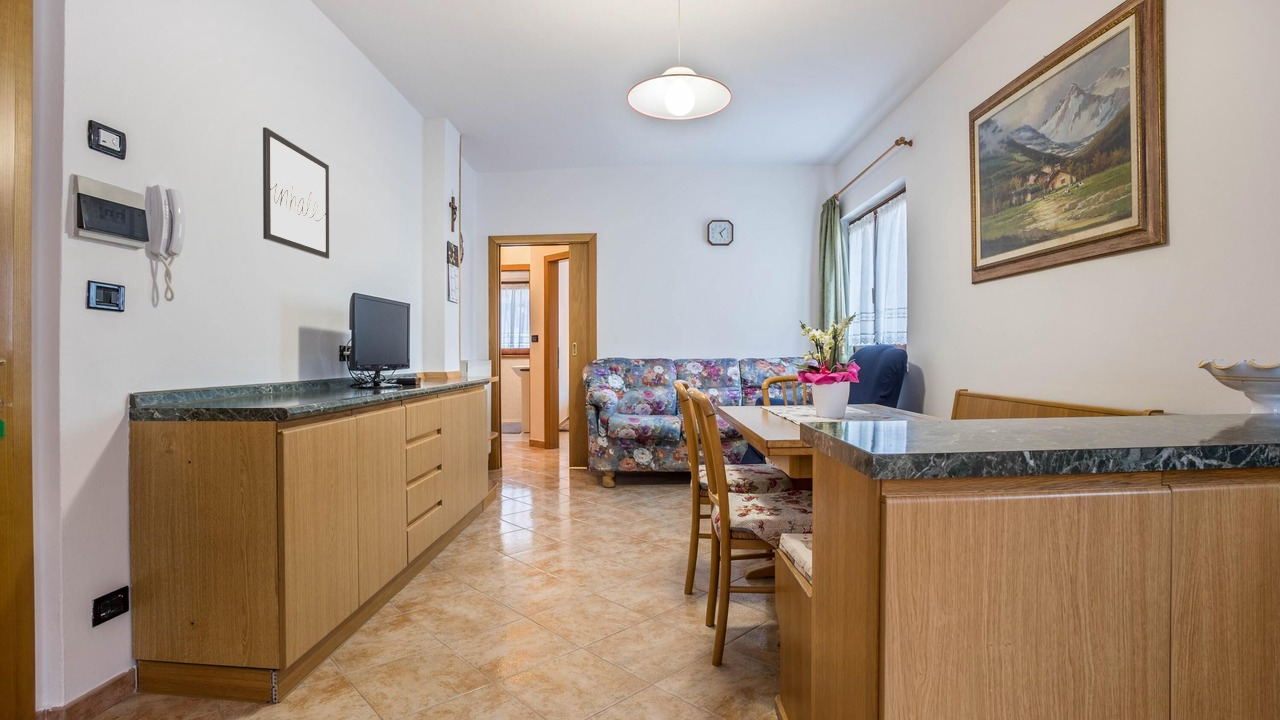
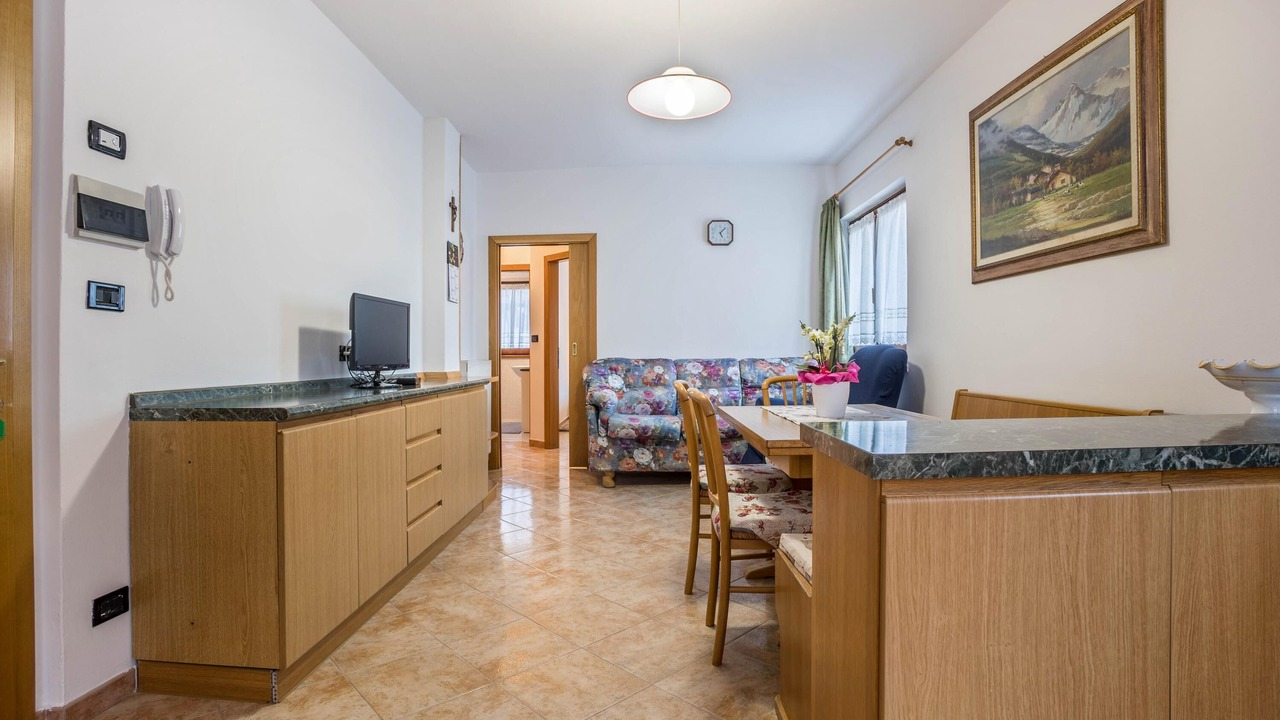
- wall art (299, 198)
